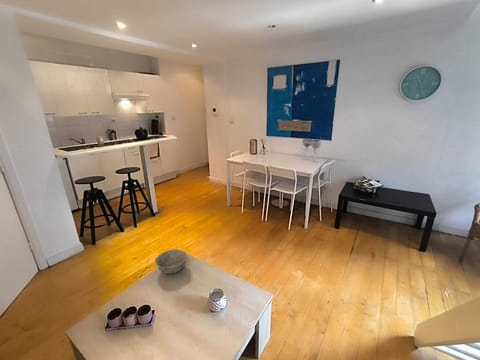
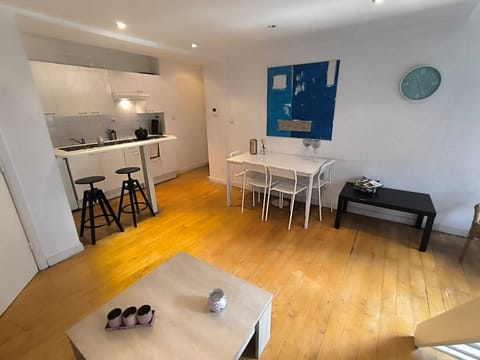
- bowl (171, 263)
